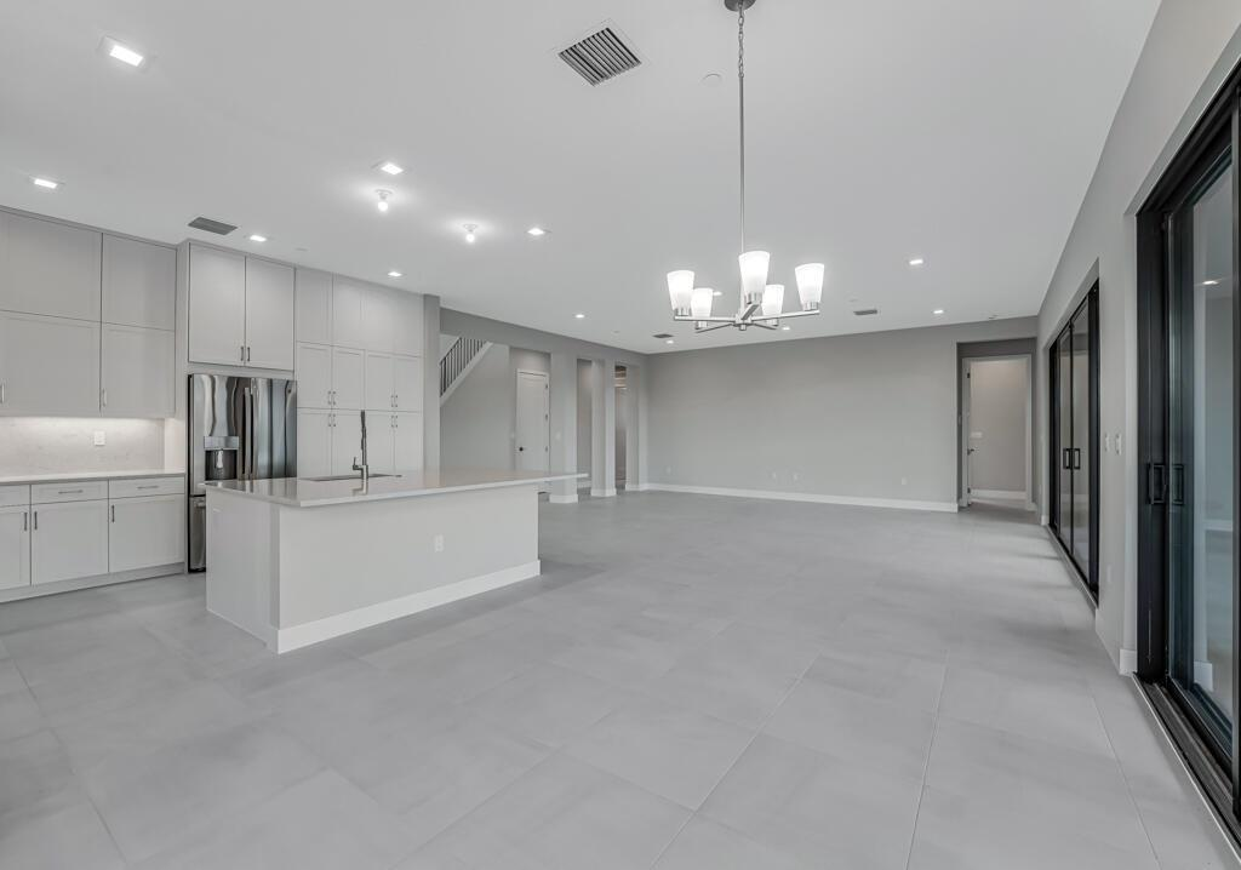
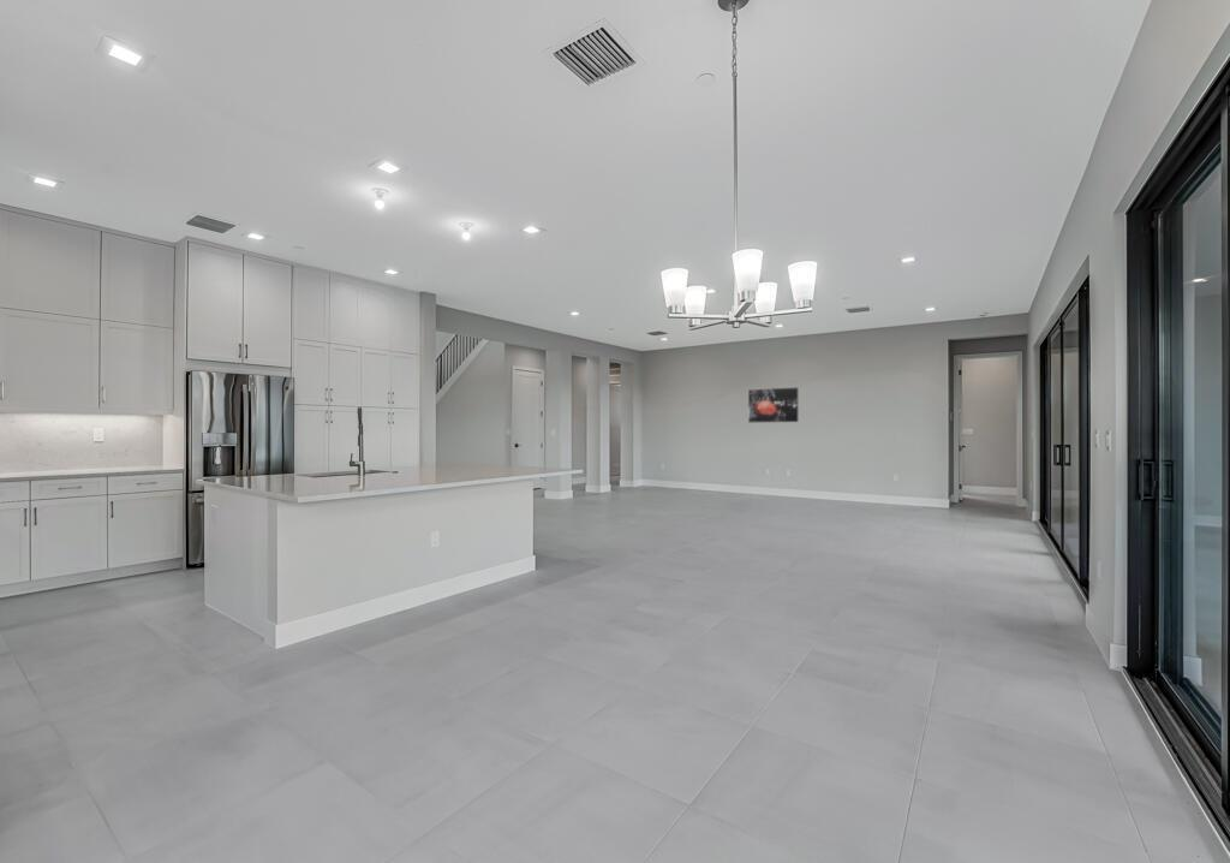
+ wall art (772, 405)
